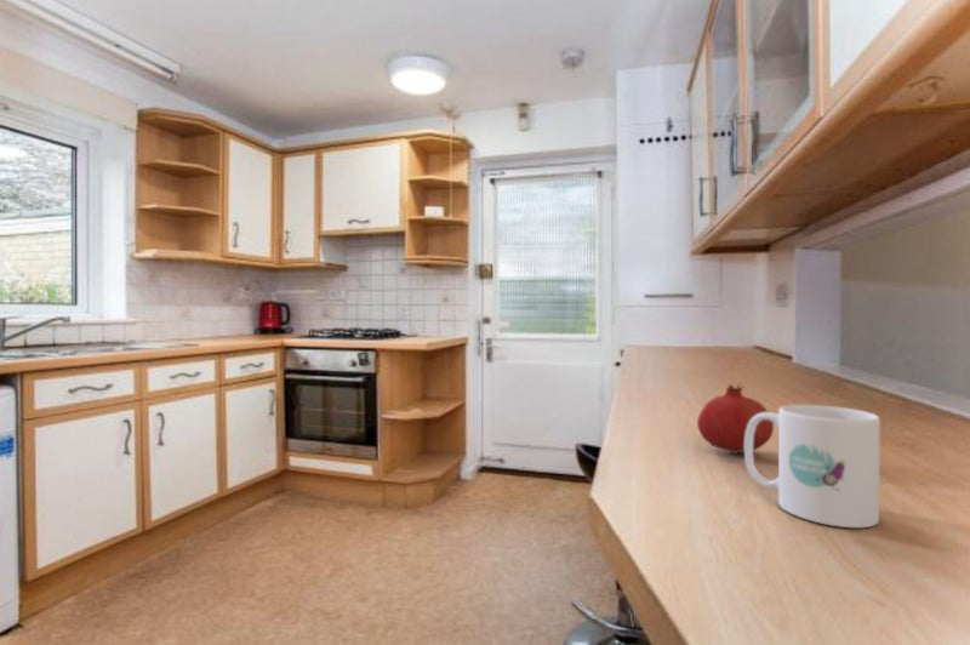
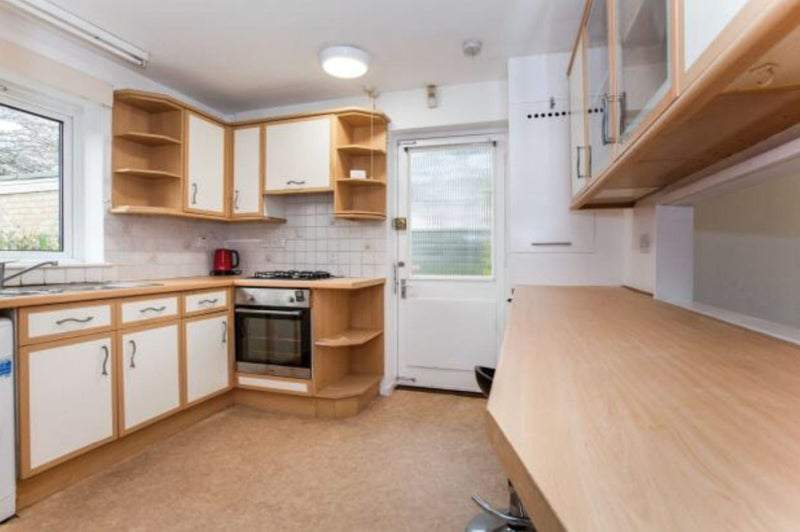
- fruit (734, 417)
- mug (805, 457)
